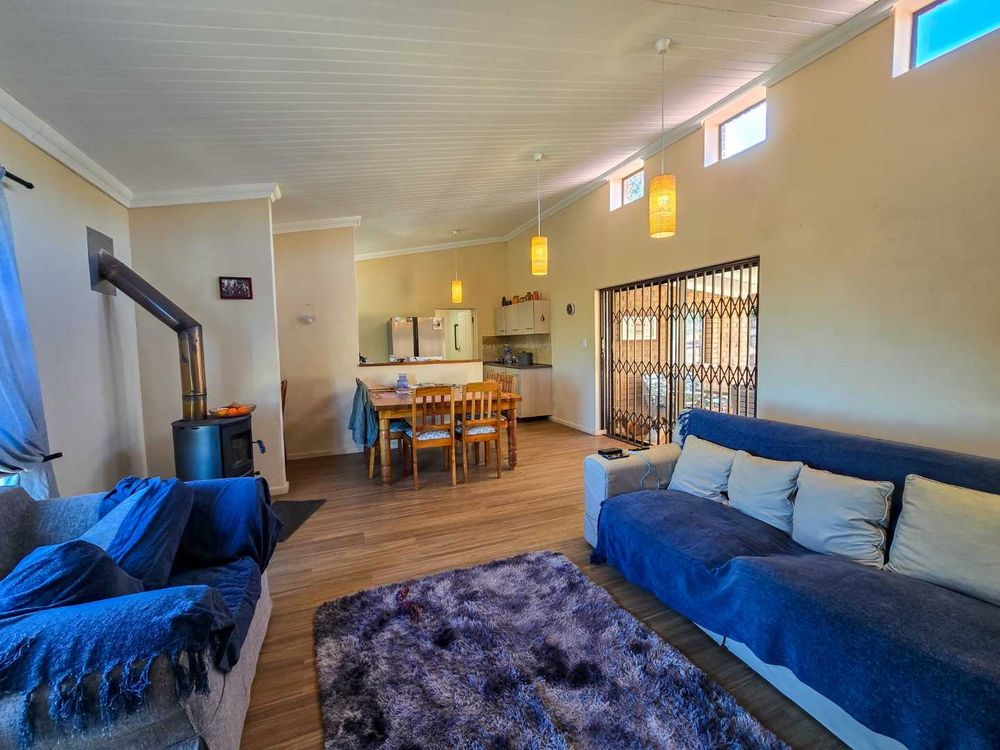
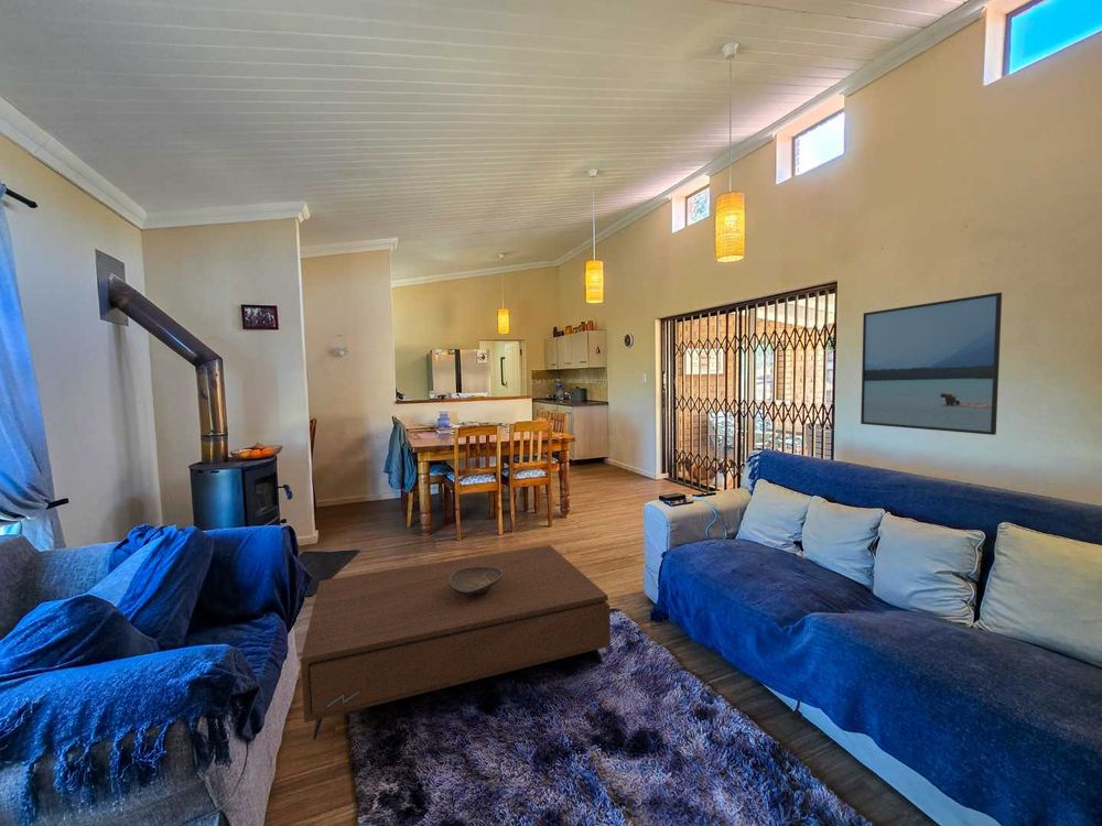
+ coffee table (458, 622)
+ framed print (921, 367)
+ decorative bowl (476, 582)
